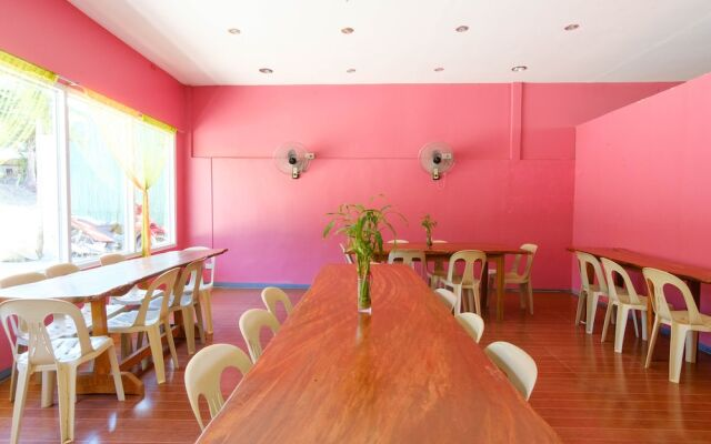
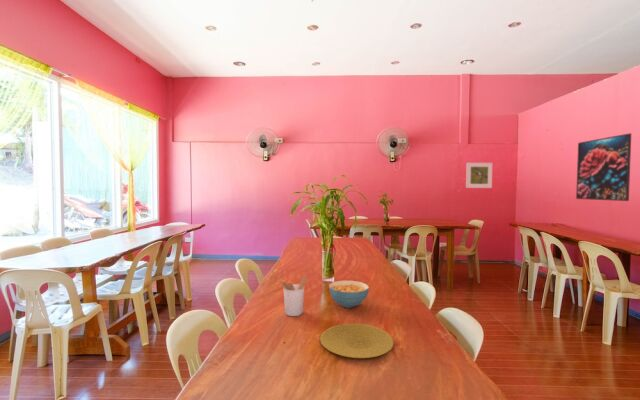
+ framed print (601, 169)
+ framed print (479, 175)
+ plate (356, 340)
+ utensil holder (291, 295)
+ cereal bowl (348, 295)
